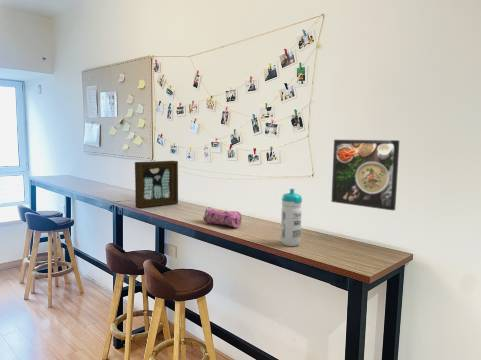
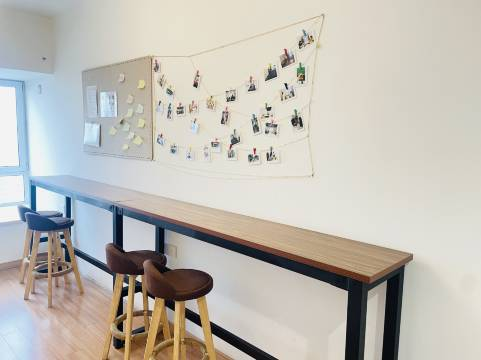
- pencil case (222, 217)
- water bottle (291, 216)
- picture frame (157, 183)
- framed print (363, 173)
